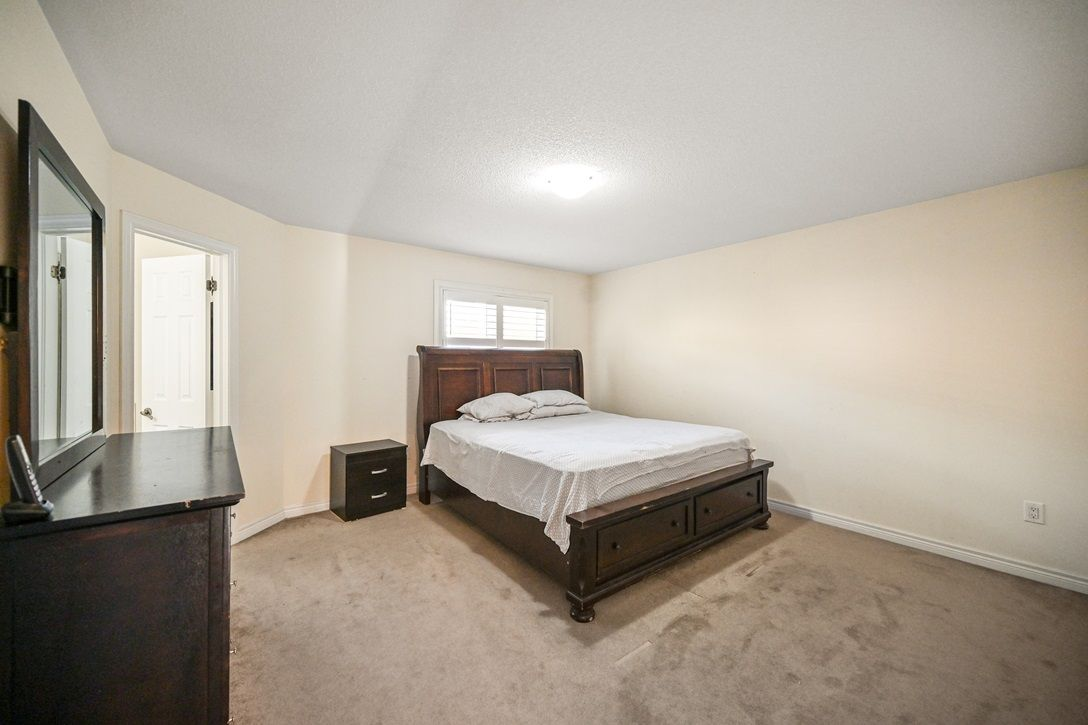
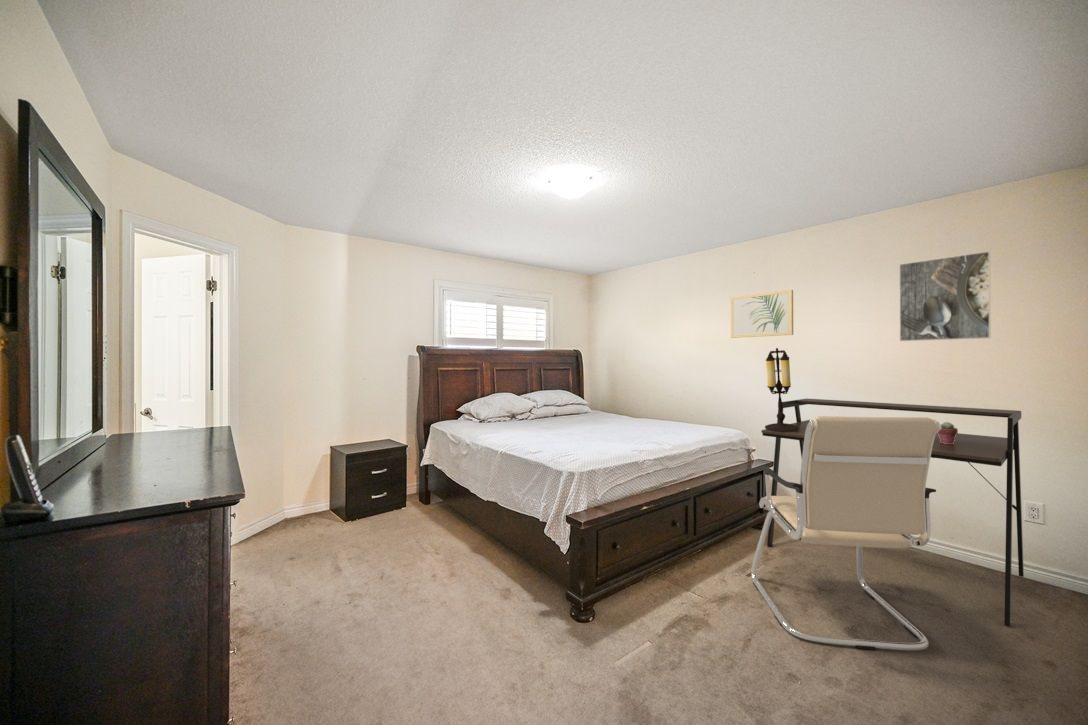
+ wall art (760, 315)
+ potted succulent (946, 432)
+ table lamp (781, 389)
+ office chair (832, 511)
+ desk (931, 456)
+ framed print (942, 299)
